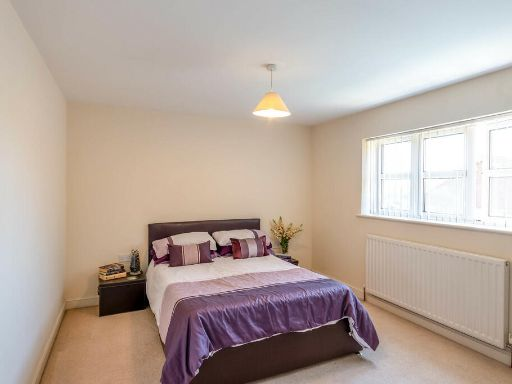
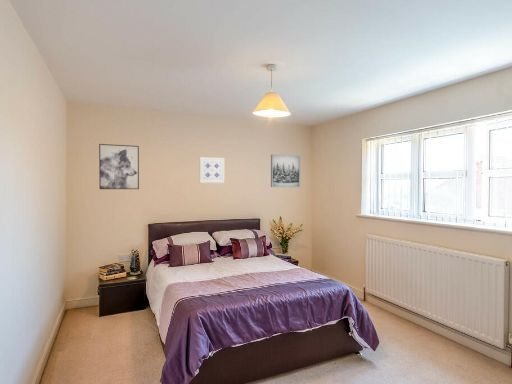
+ wall art (119, 167)
+ wall art (285, 171)
+ wall art (212, 170)
